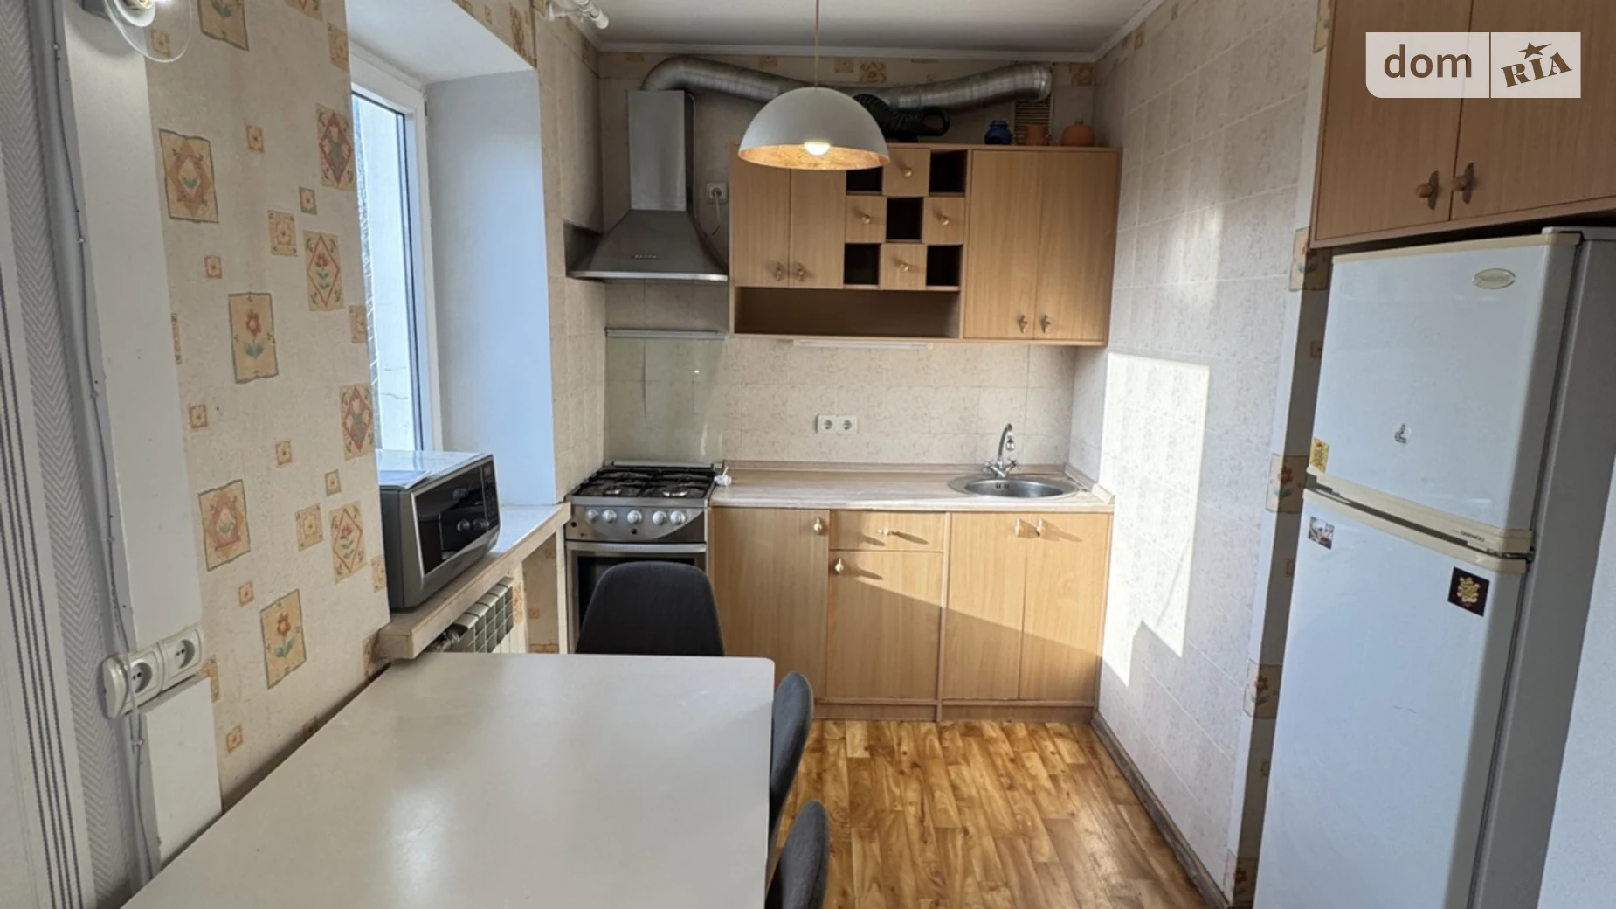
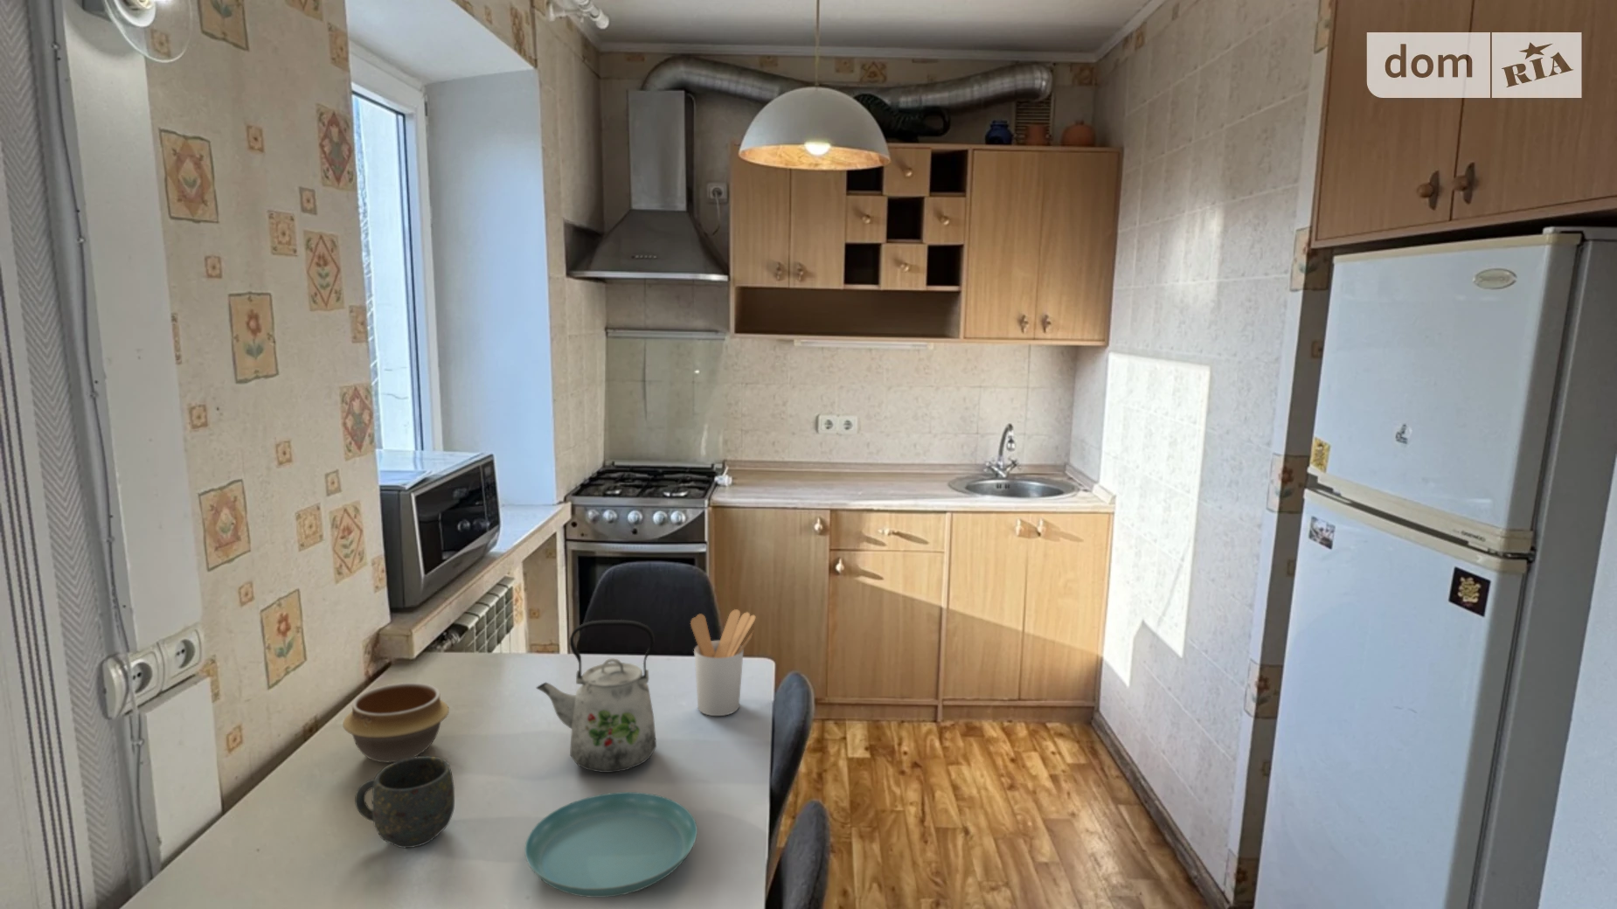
+ saucer (613, 845)
+ utensil holder (725, 659)
+ bowl (396, 724)
+ kettle (596, 690)
+ mug (403, 804)
